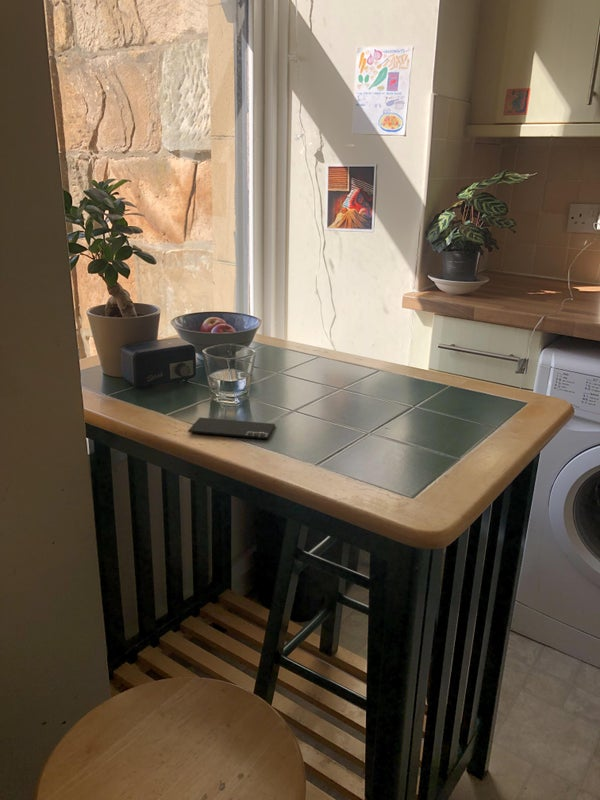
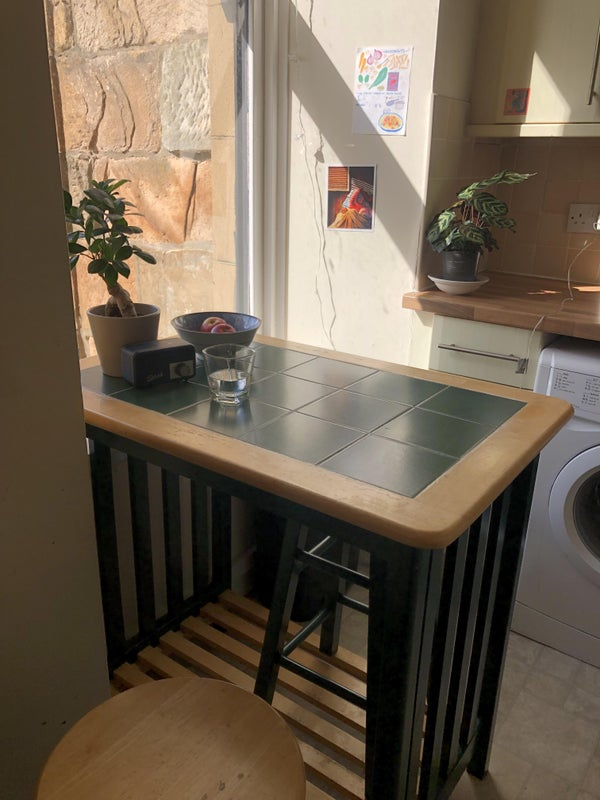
- smartphone (232, 427)
